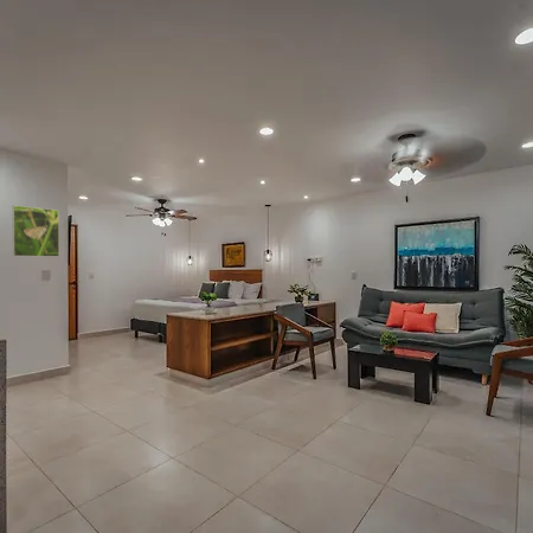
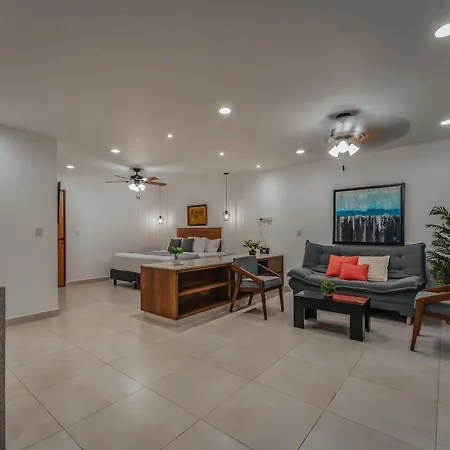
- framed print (37, 232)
